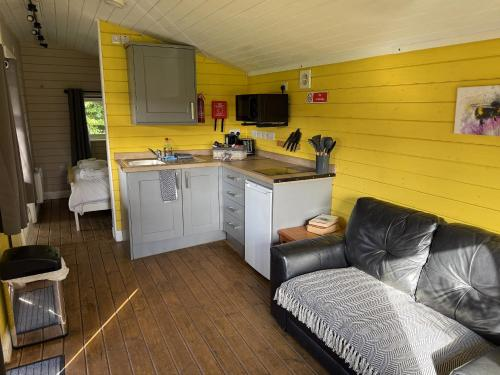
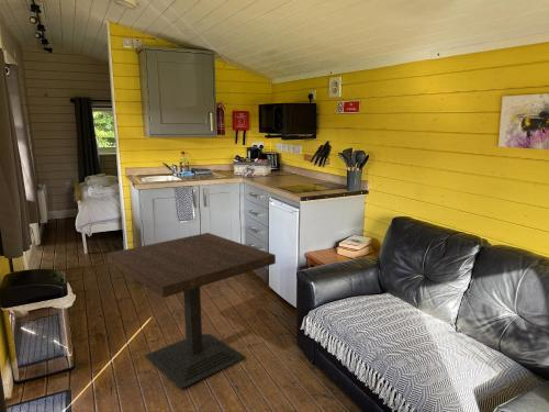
+ side table (192, 307)
